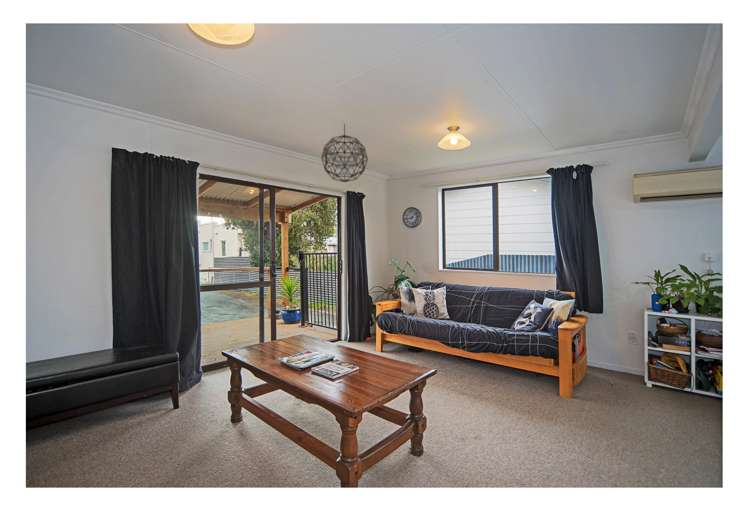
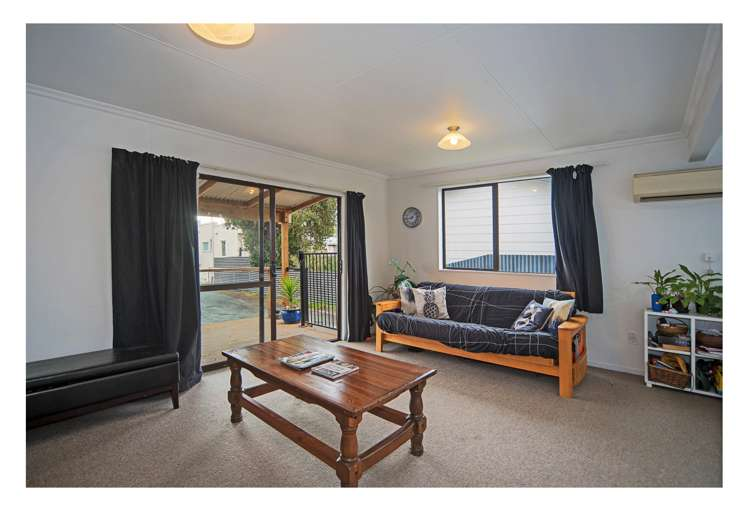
- pendant light (344, 152)
